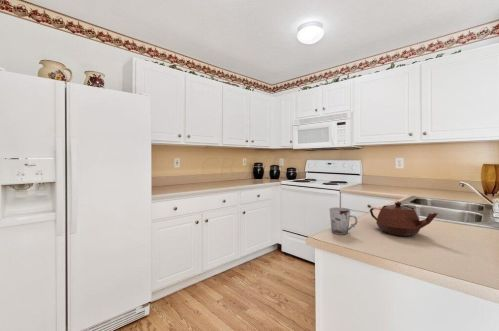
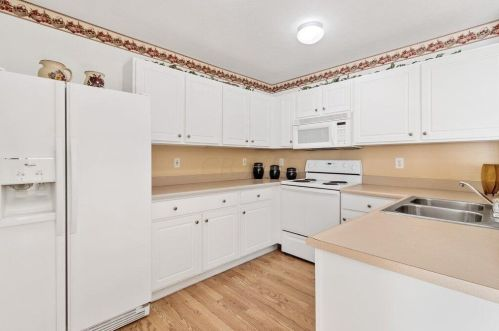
- teapot (400, 217)
- cup (343, 221)
